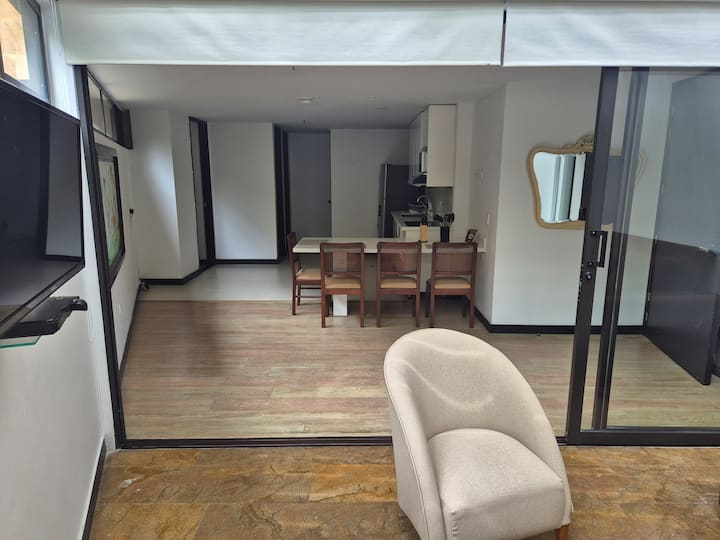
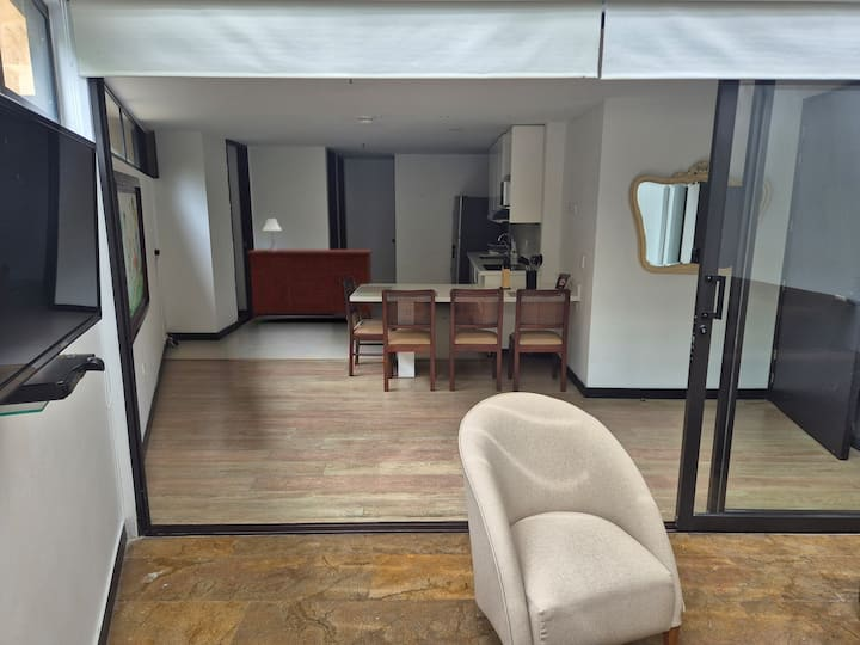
+ table lamp (272, 234)
+ sideboard (313, 285)
